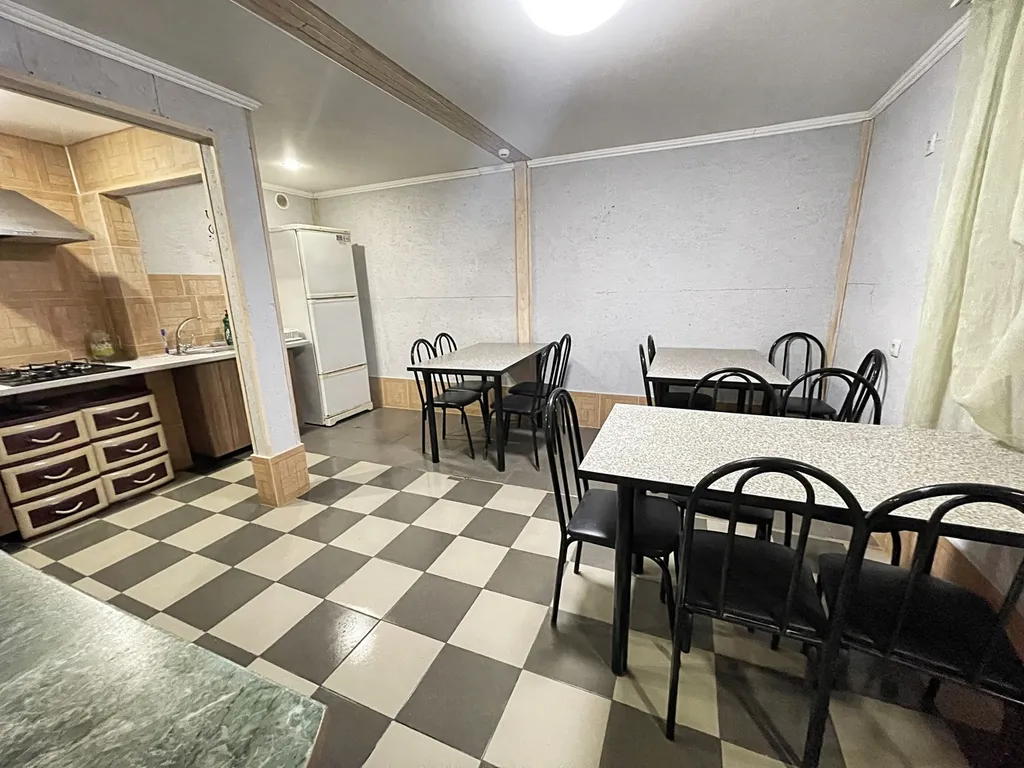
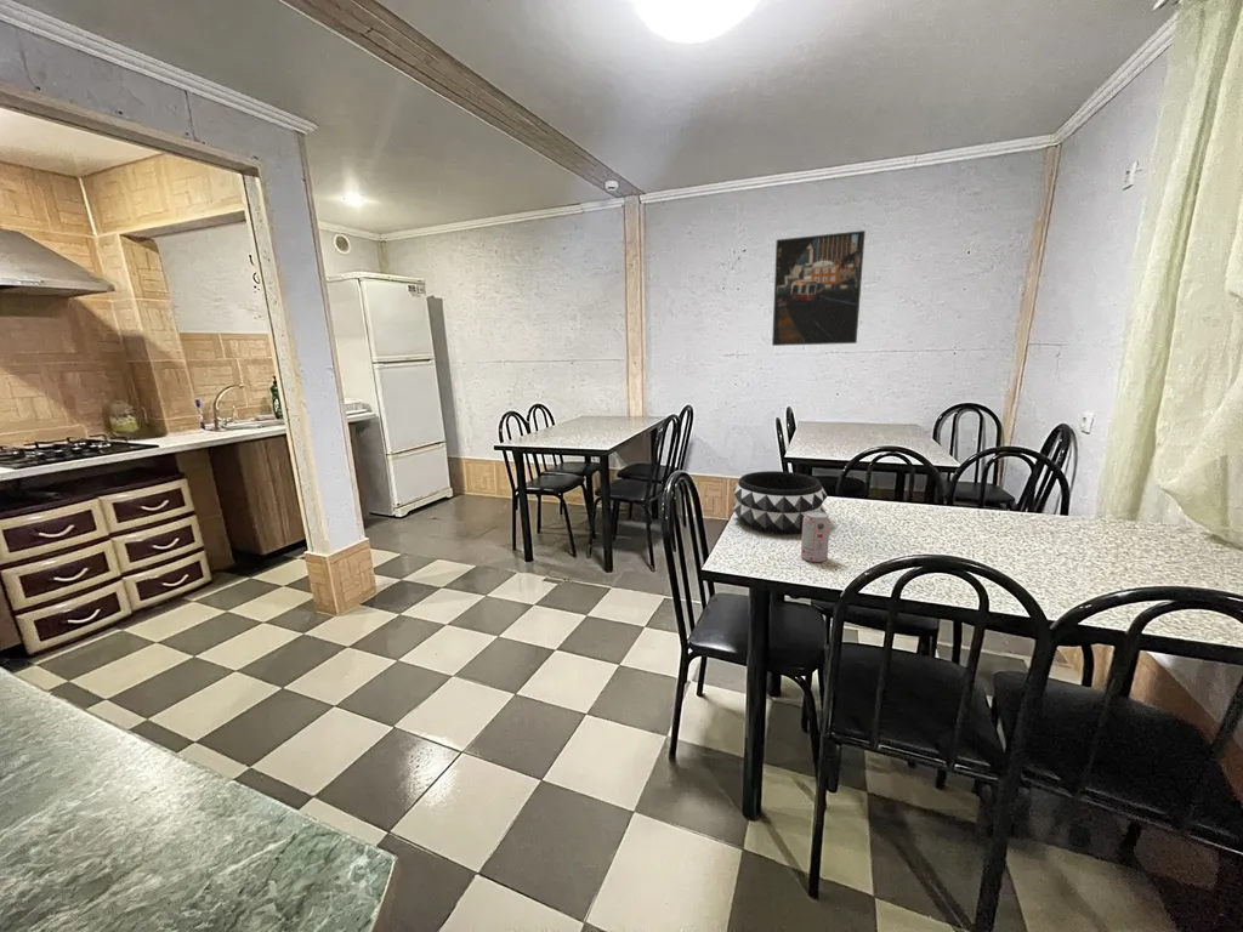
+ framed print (816, 291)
+ beverage can (815, 535)
+ decorative bowl (778, 500)
